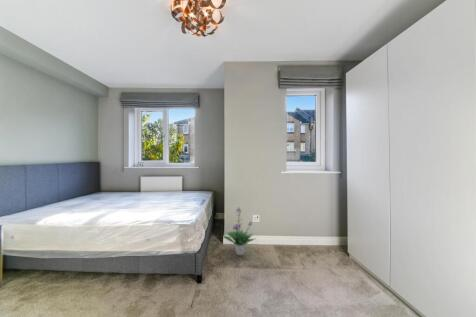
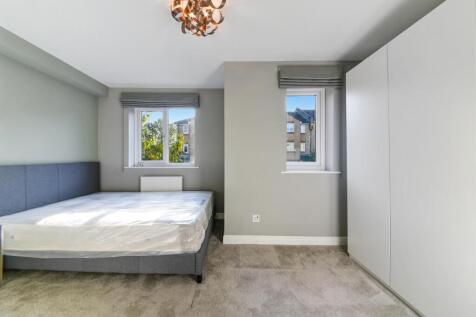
- potted plant (238, 231)
